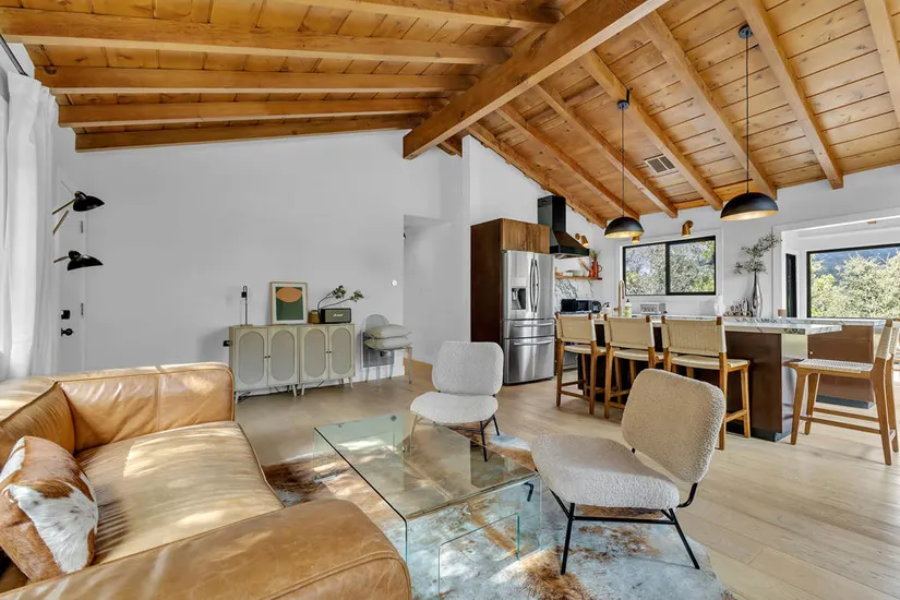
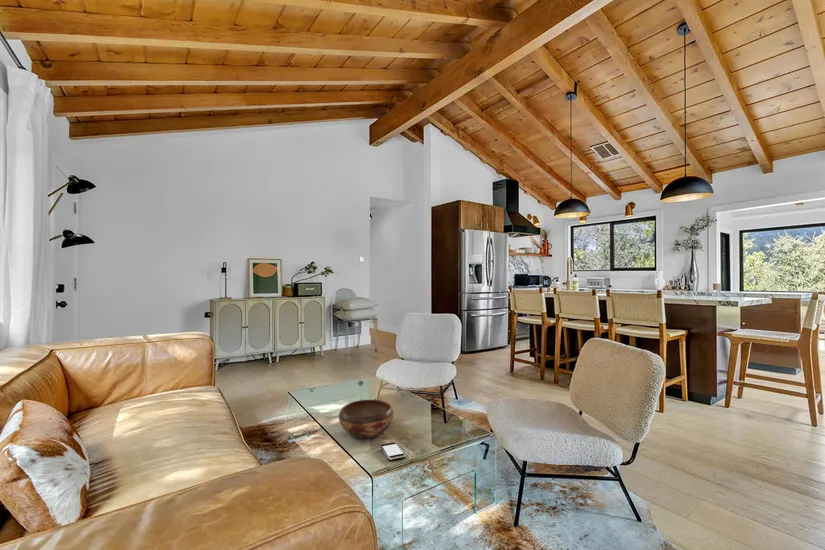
+ smartphone (392, 451)
+ decorative bowl (366, 420)
